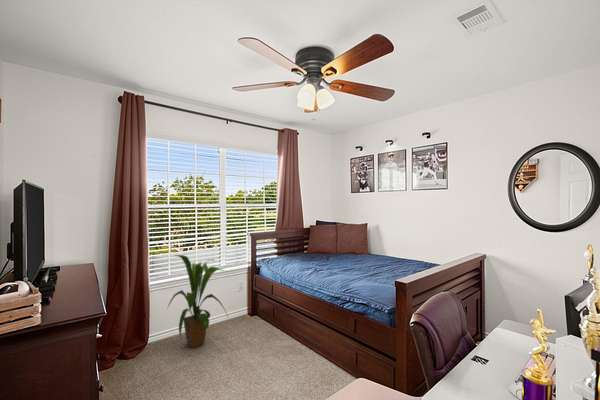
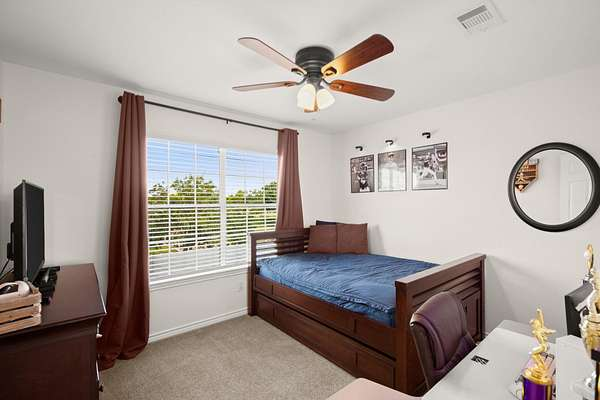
- house plant (201, 295)
